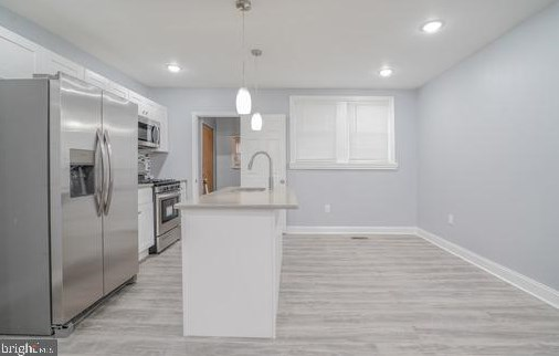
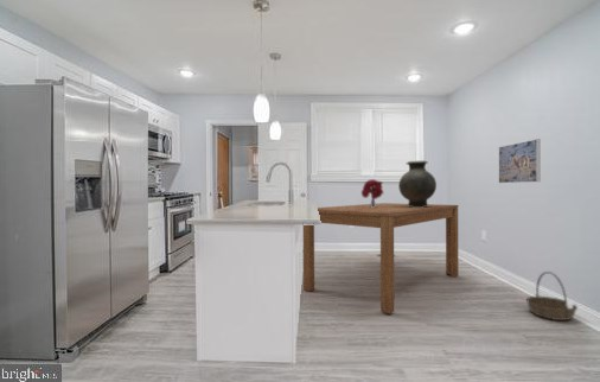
+ dining table (385, 244)
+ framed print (517, 163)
+ basket (549, 297)
+ bouquet (372, 192)
+ ceramic pot (417, 183)
